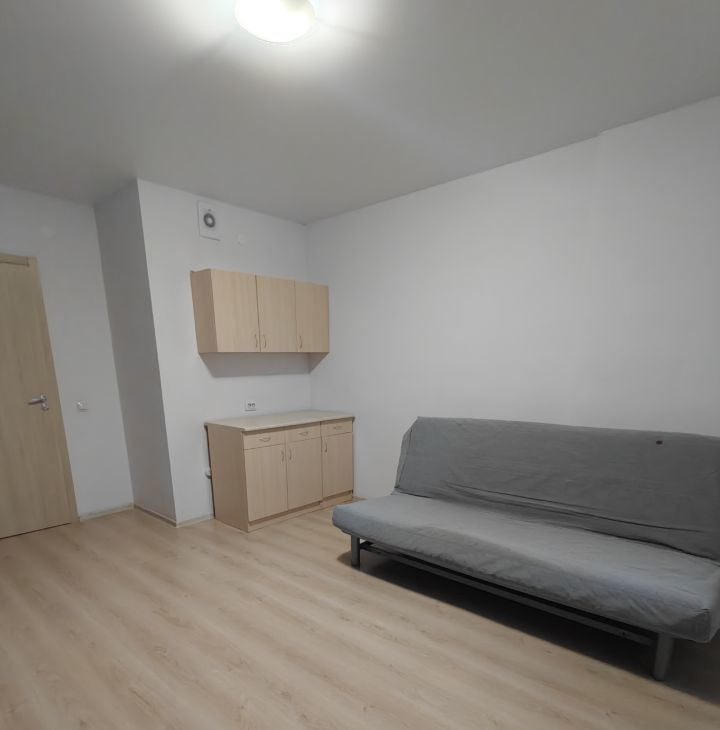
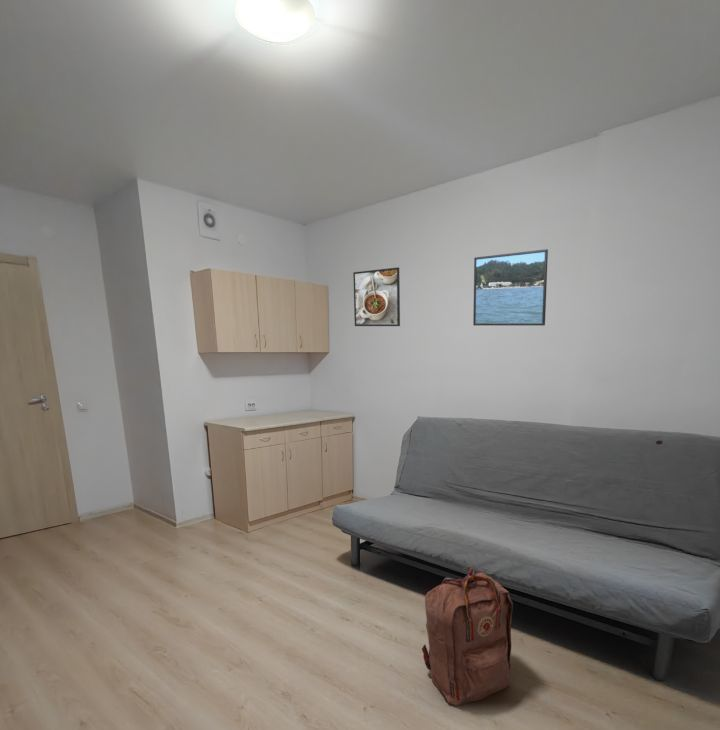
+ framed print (508, 290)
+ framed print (375, 298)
+ backpack (466, 627)
